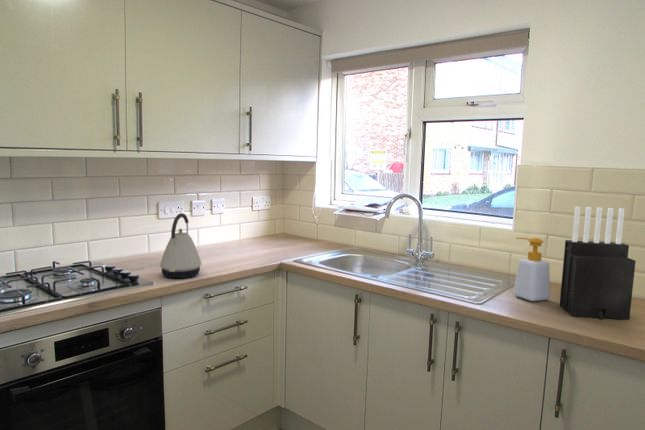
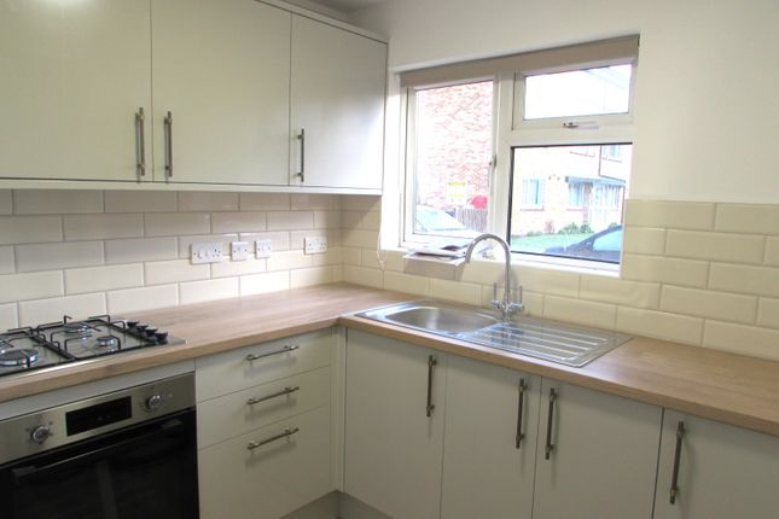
- knife block (599, 261)
- kettle (181, 244)
- soap bottle (528, 266)
